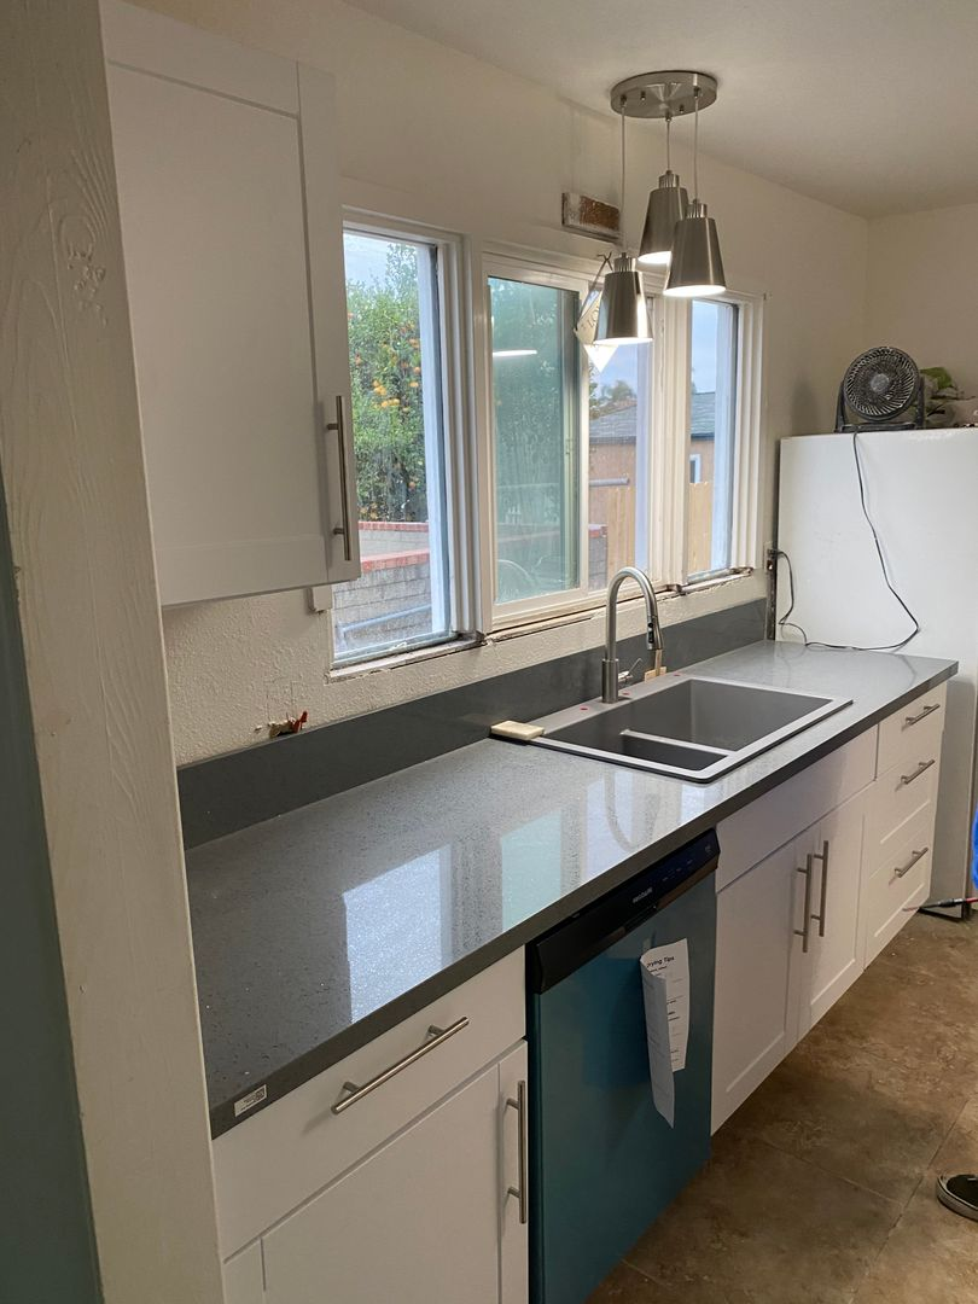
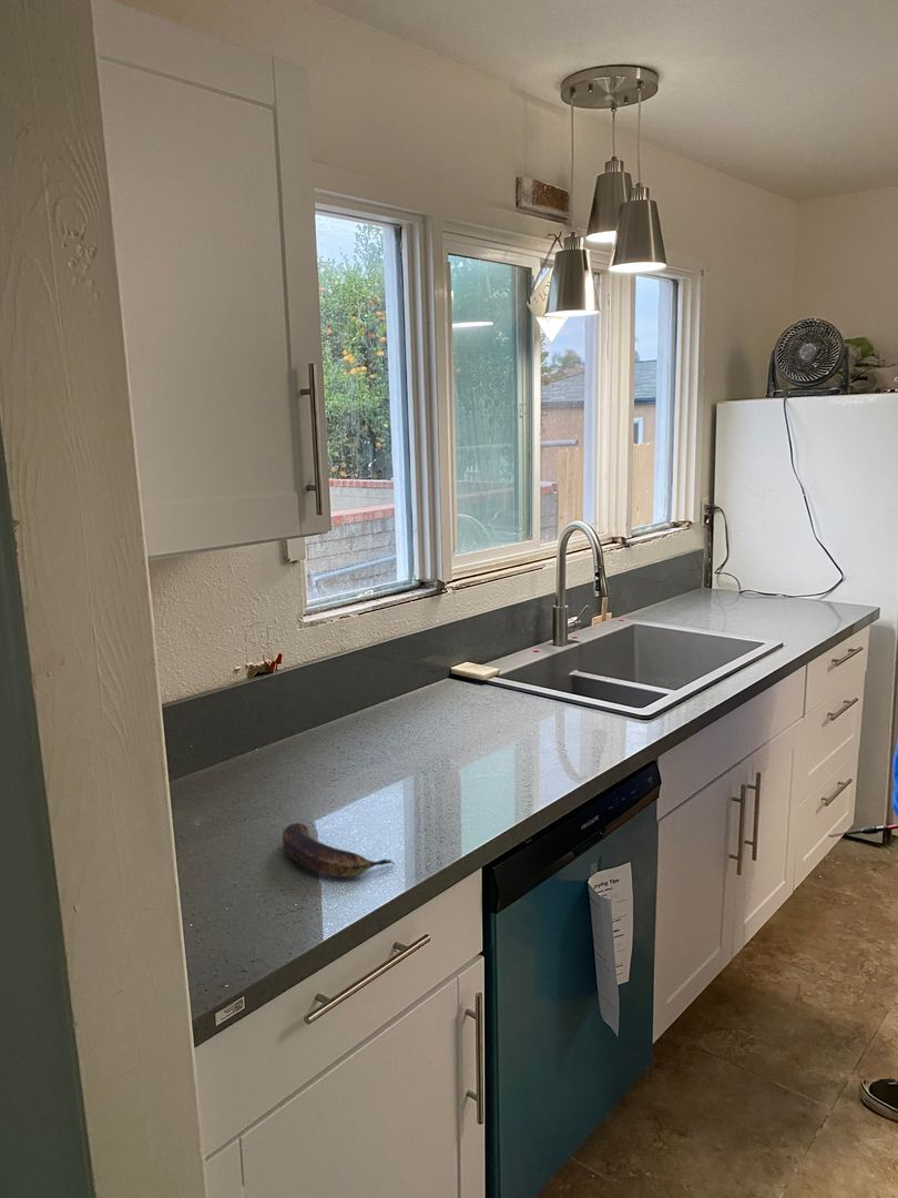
+ banana (324, 846)
